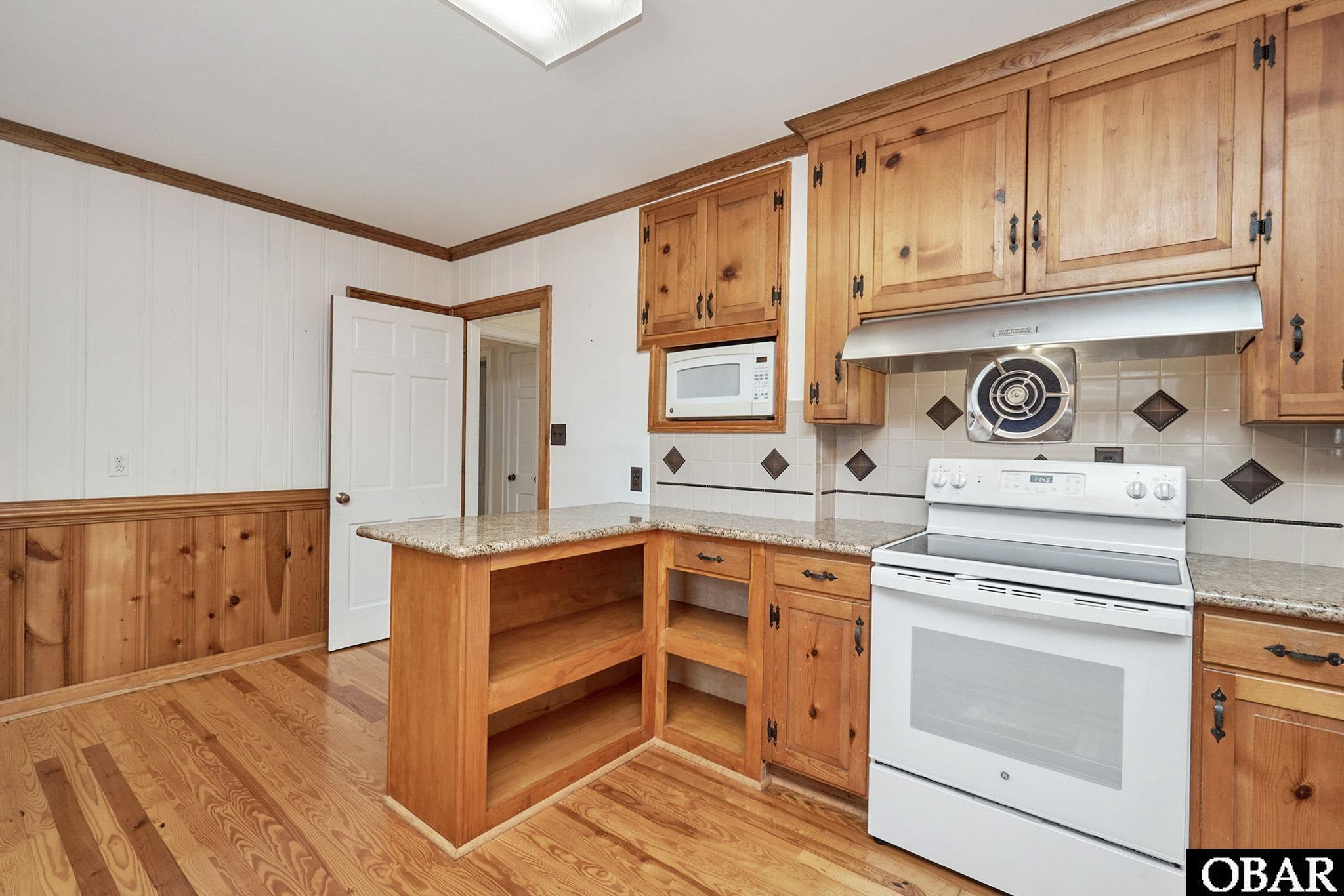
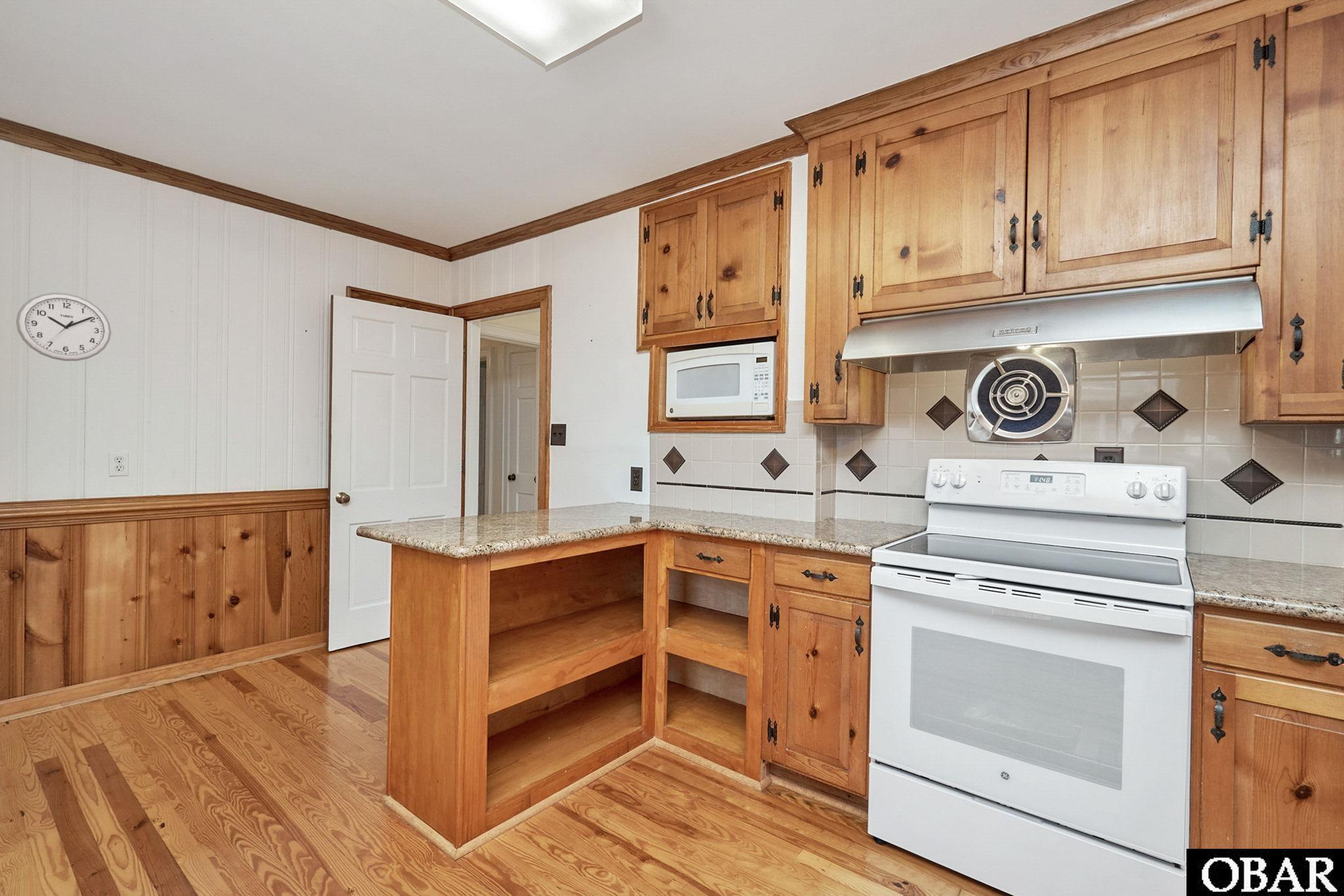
+ wall clock (66, 327)
